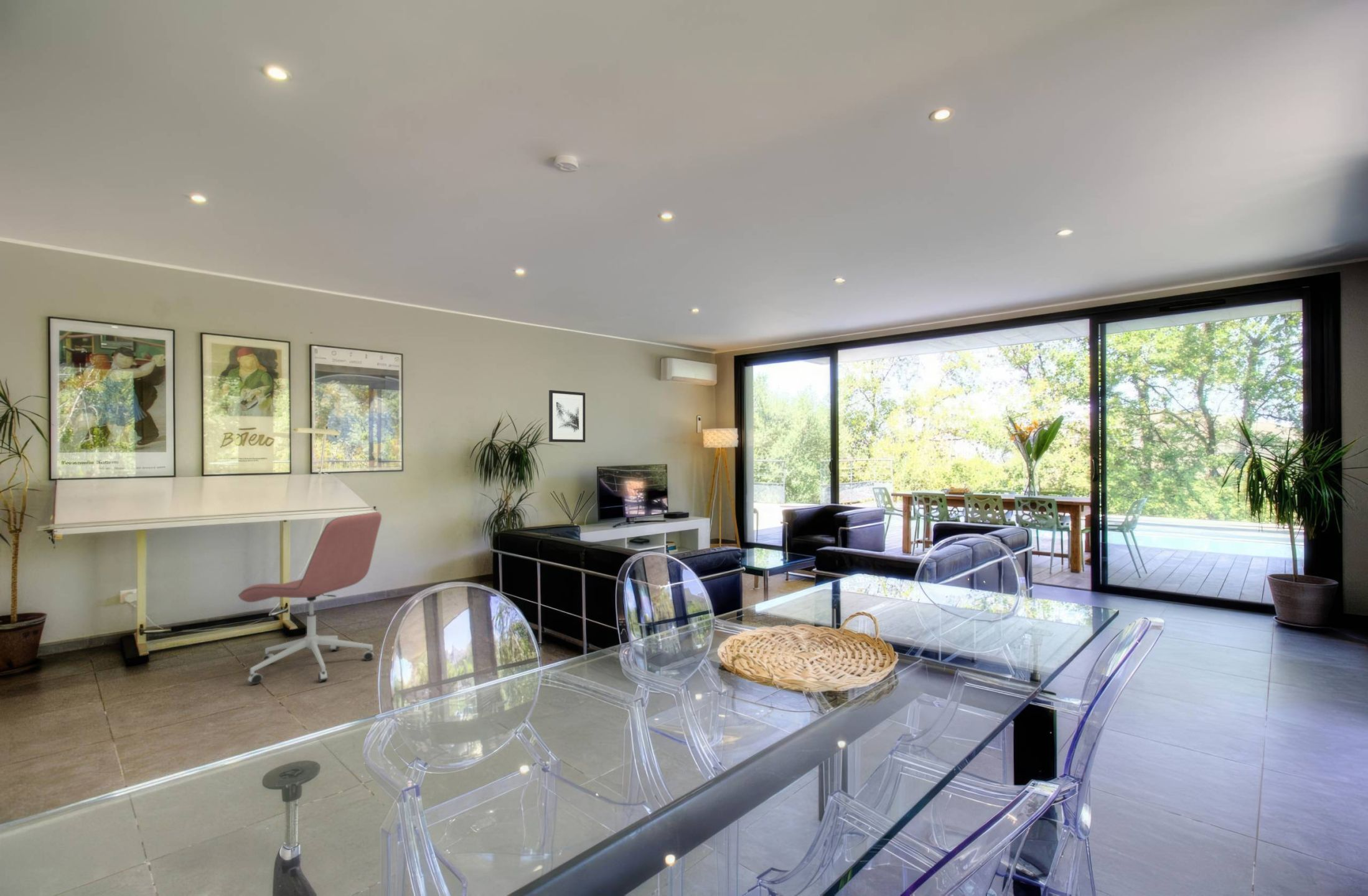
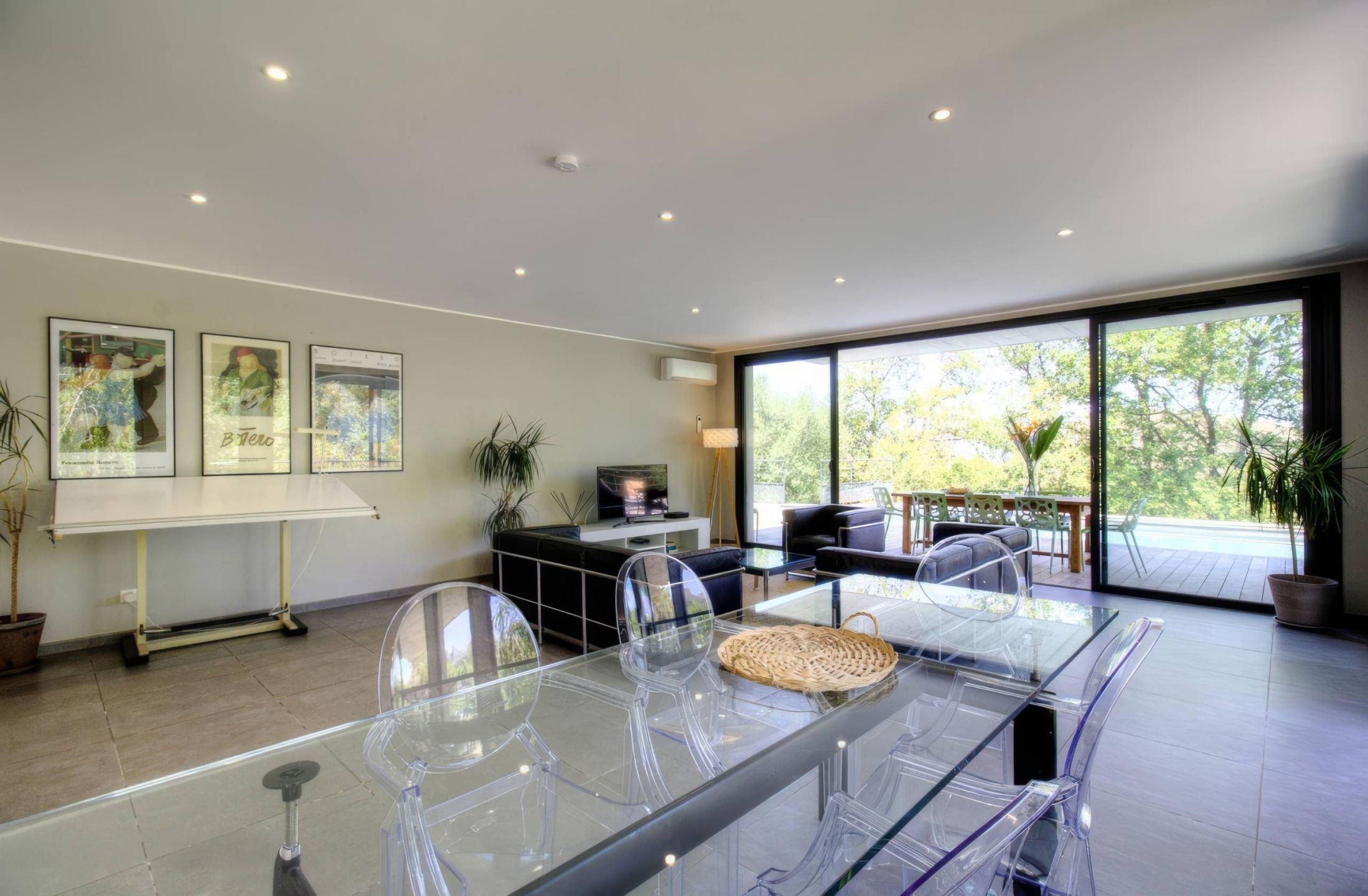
- wall art (567, 416)
- office chair (312, 590)
